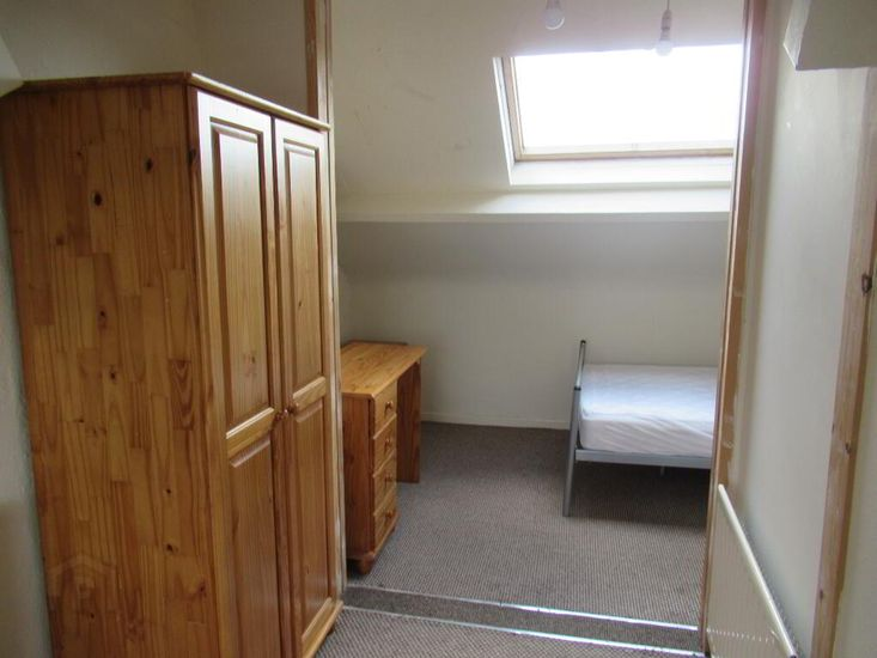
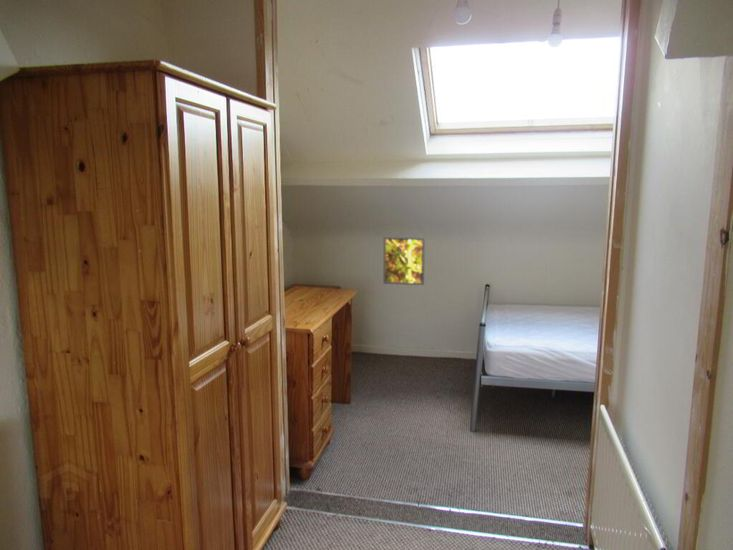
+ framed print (403, 260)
